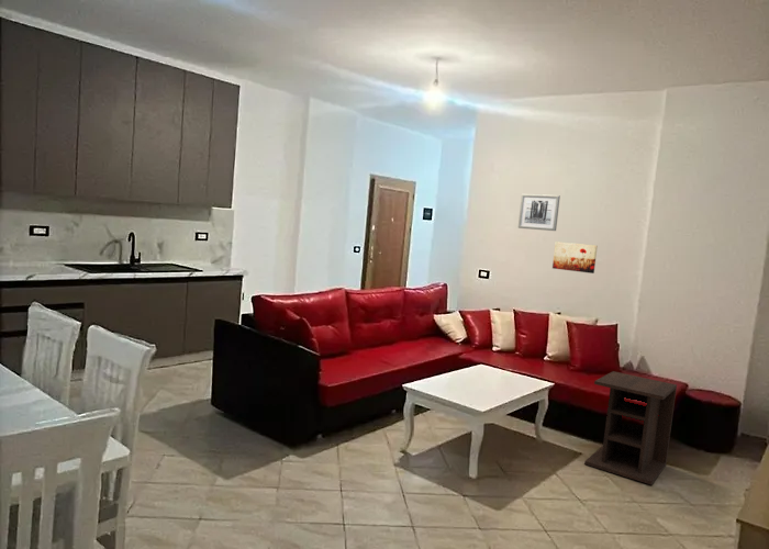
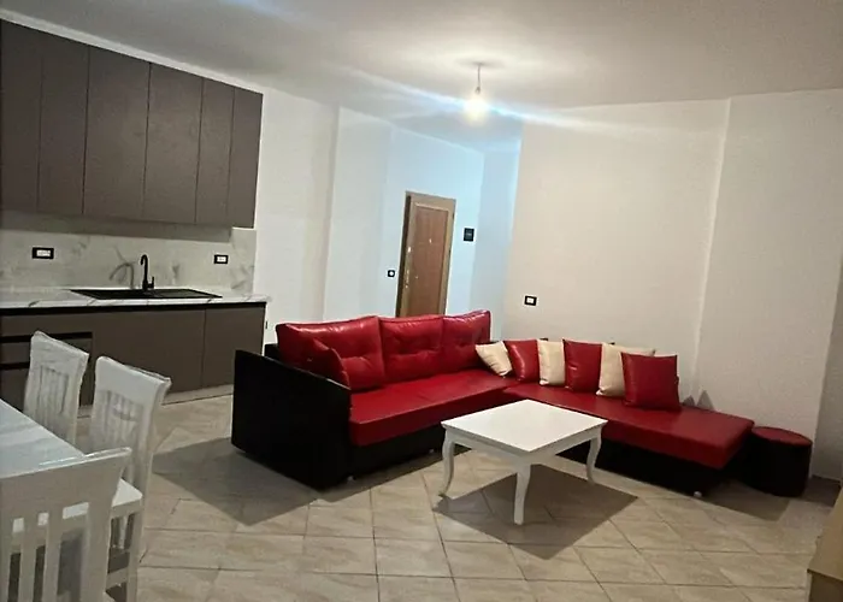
- nightstand (631, 424)
- wall art (538, 212)
- wall art (573, 257)
